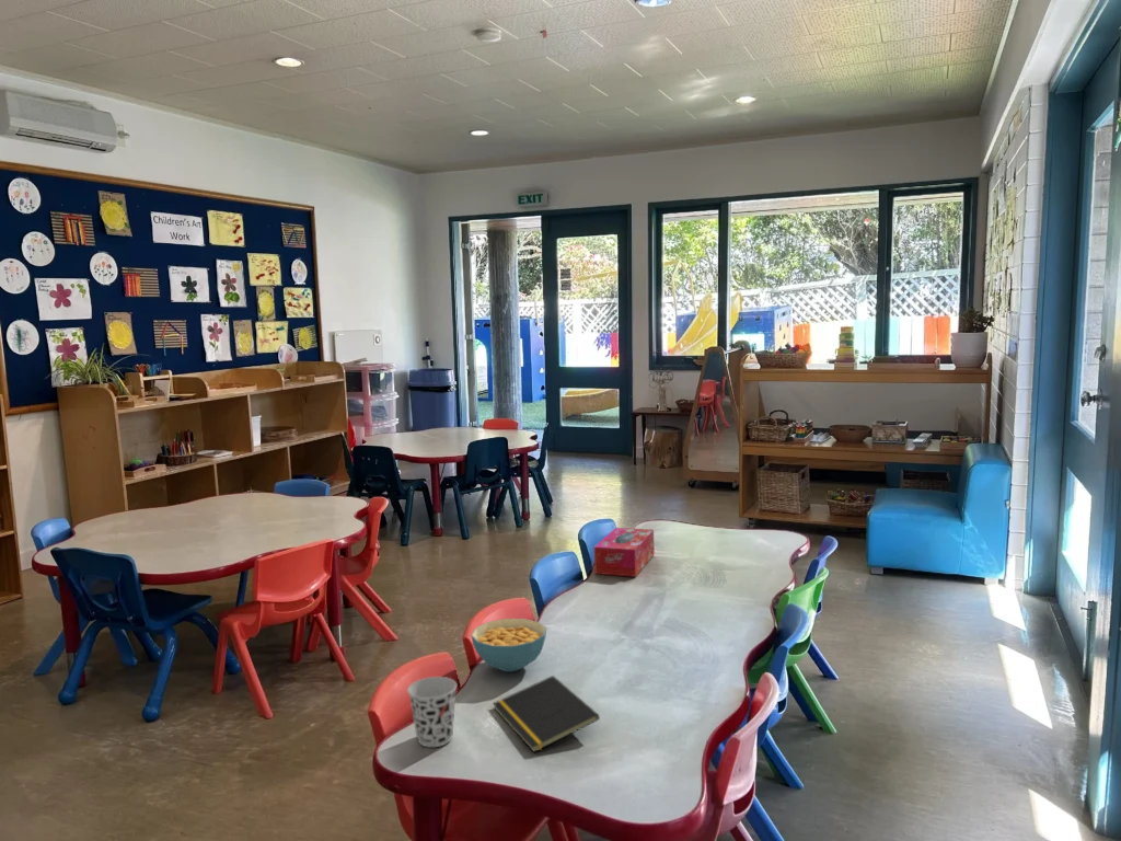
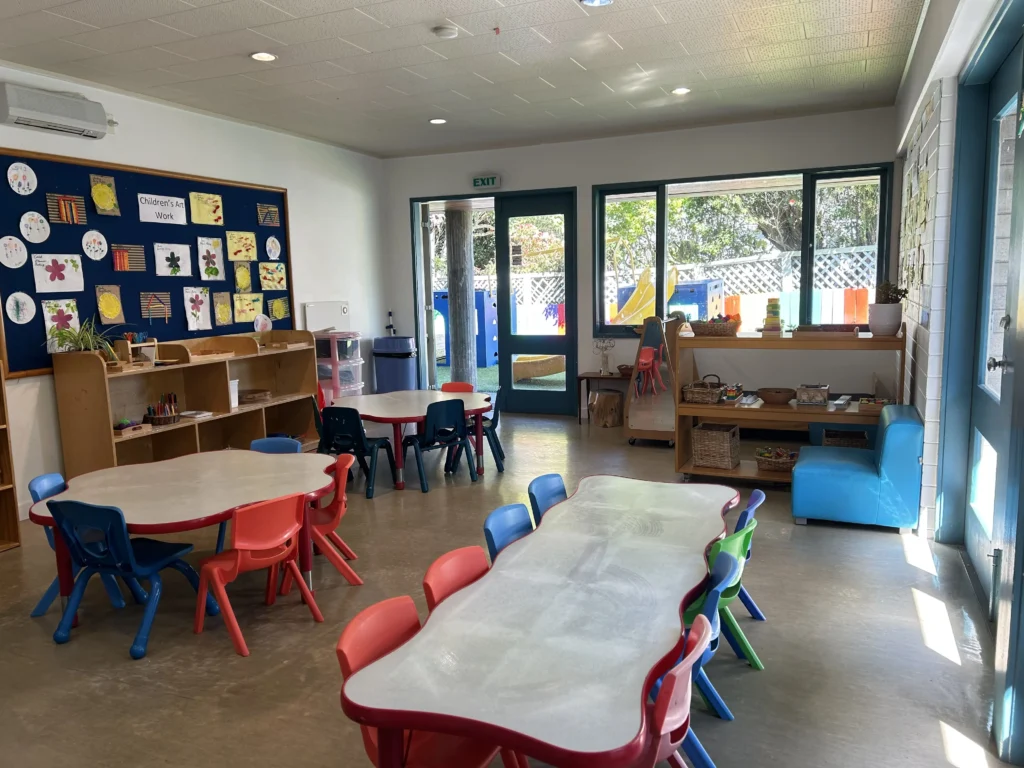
- cup (434, 713)
- tissue box (625, 551)
- cereal bowl (509, 649)
- notepad (544, 711)
